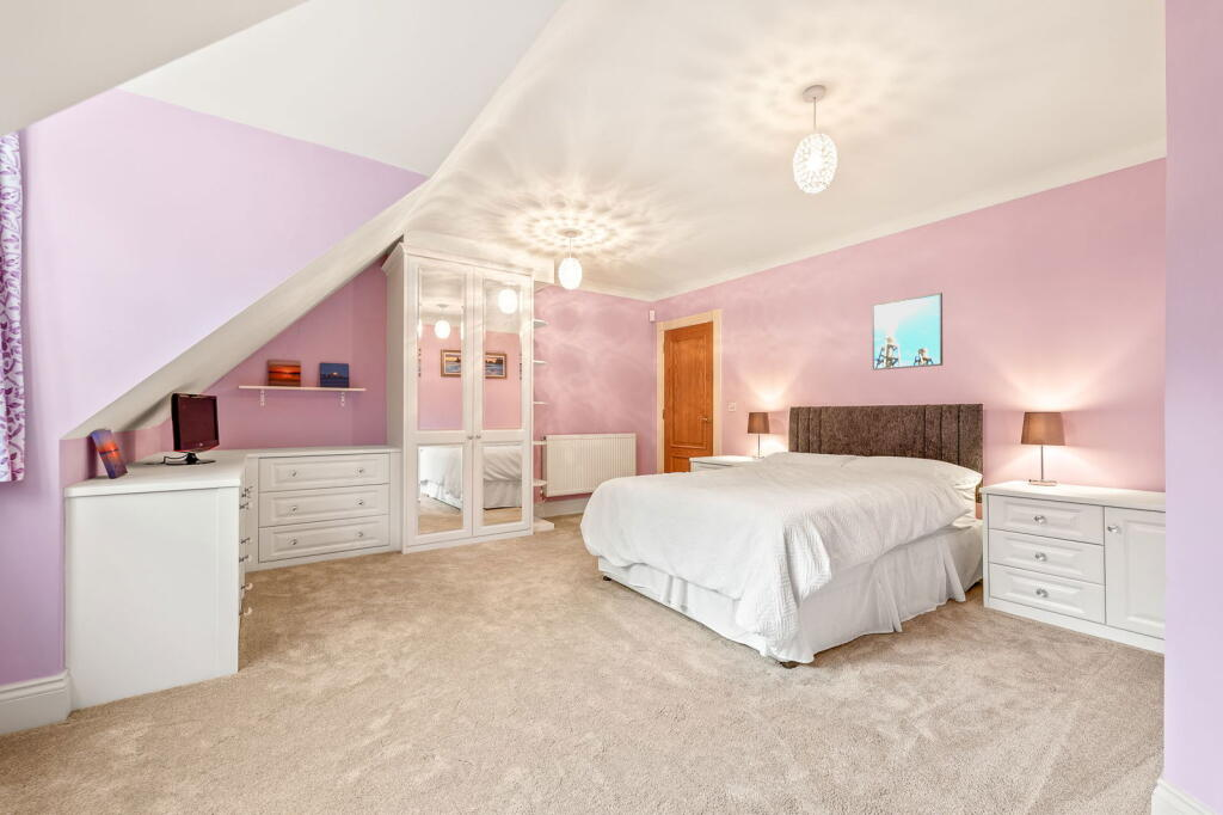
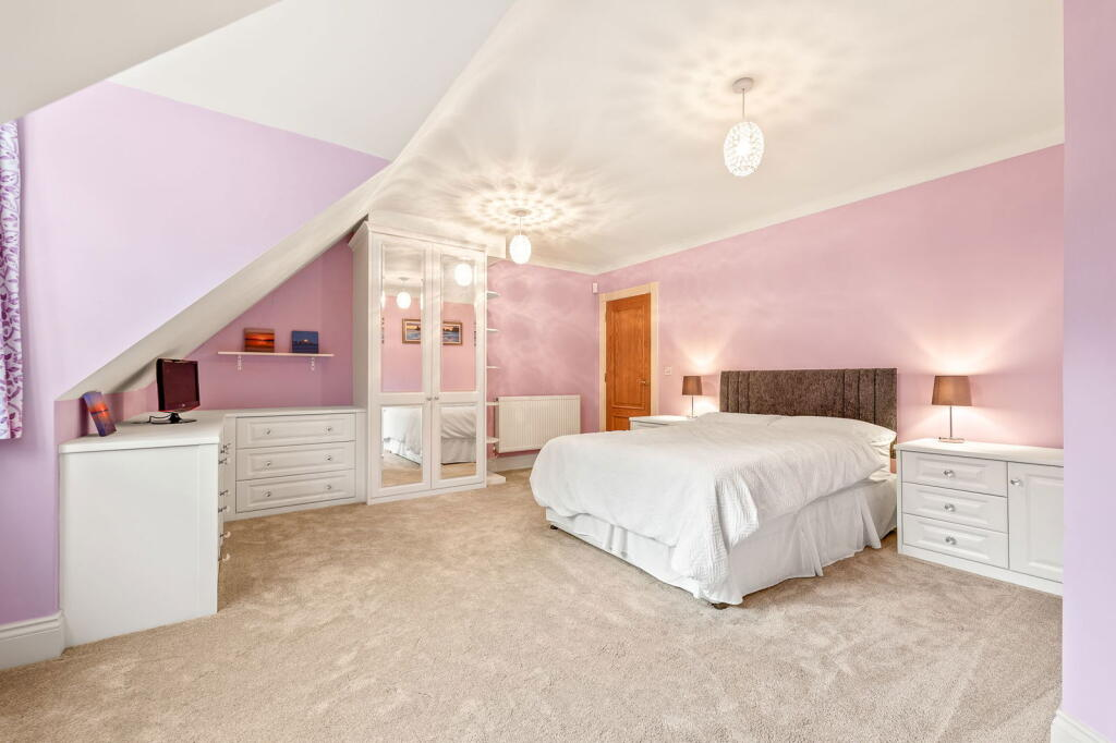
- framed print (905, 333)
